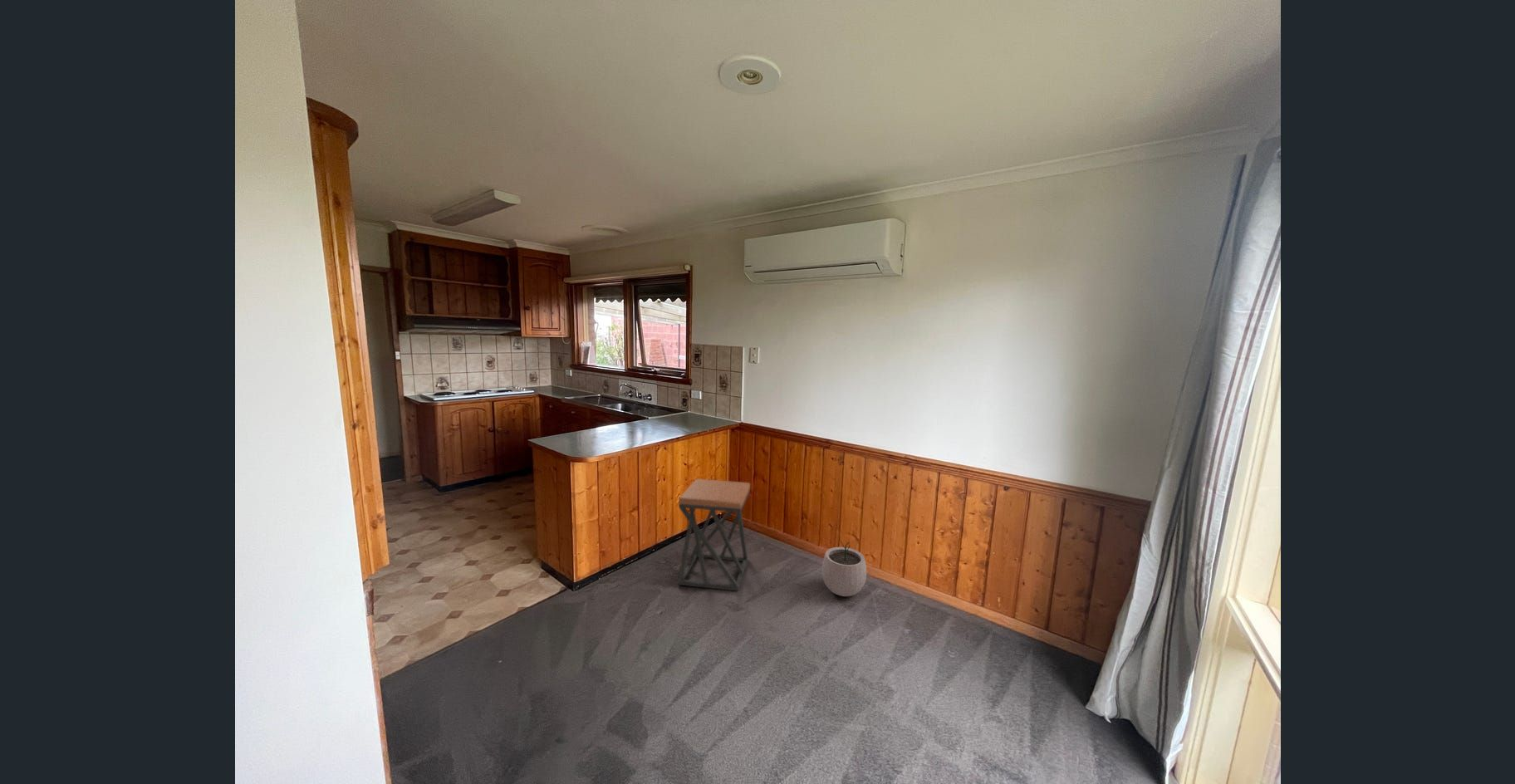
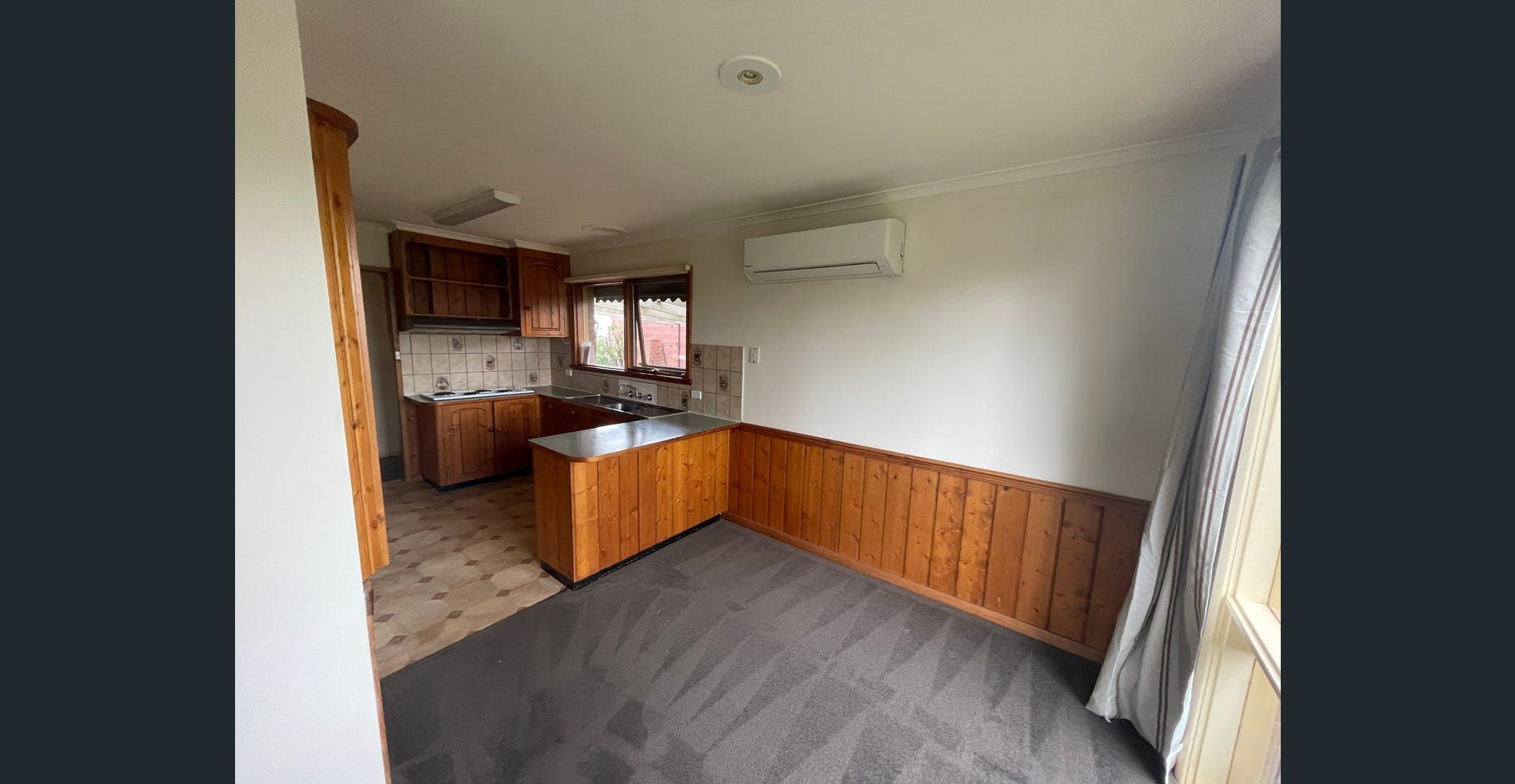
- plant pot (844, 566)
- stool (715, 531)
